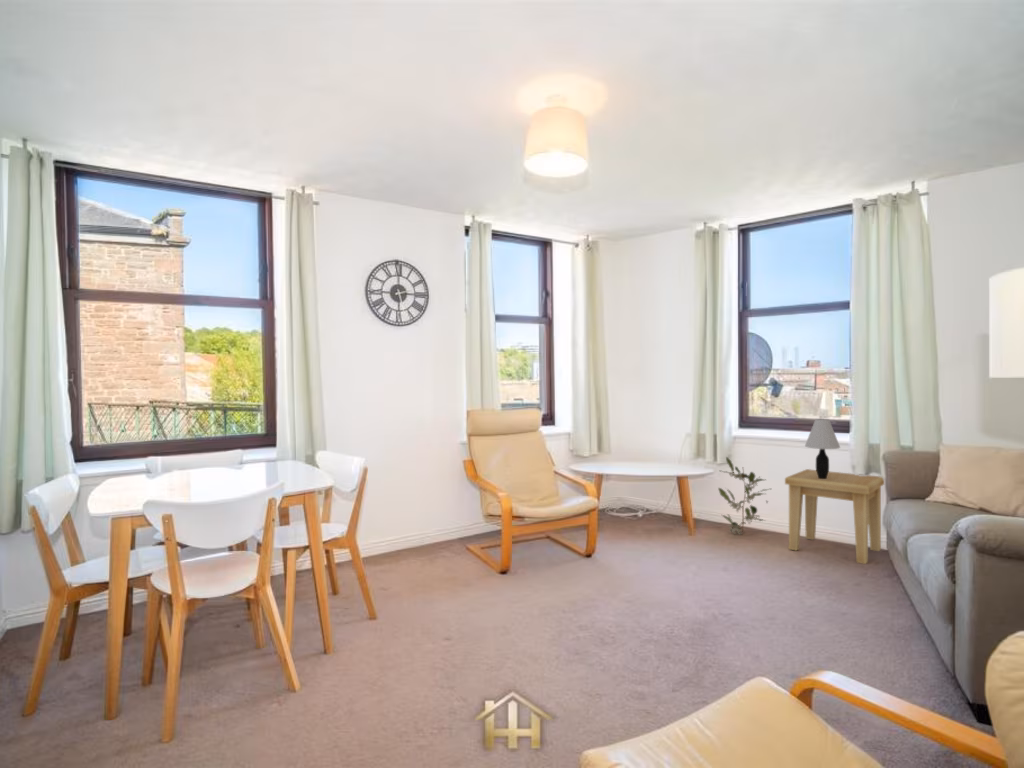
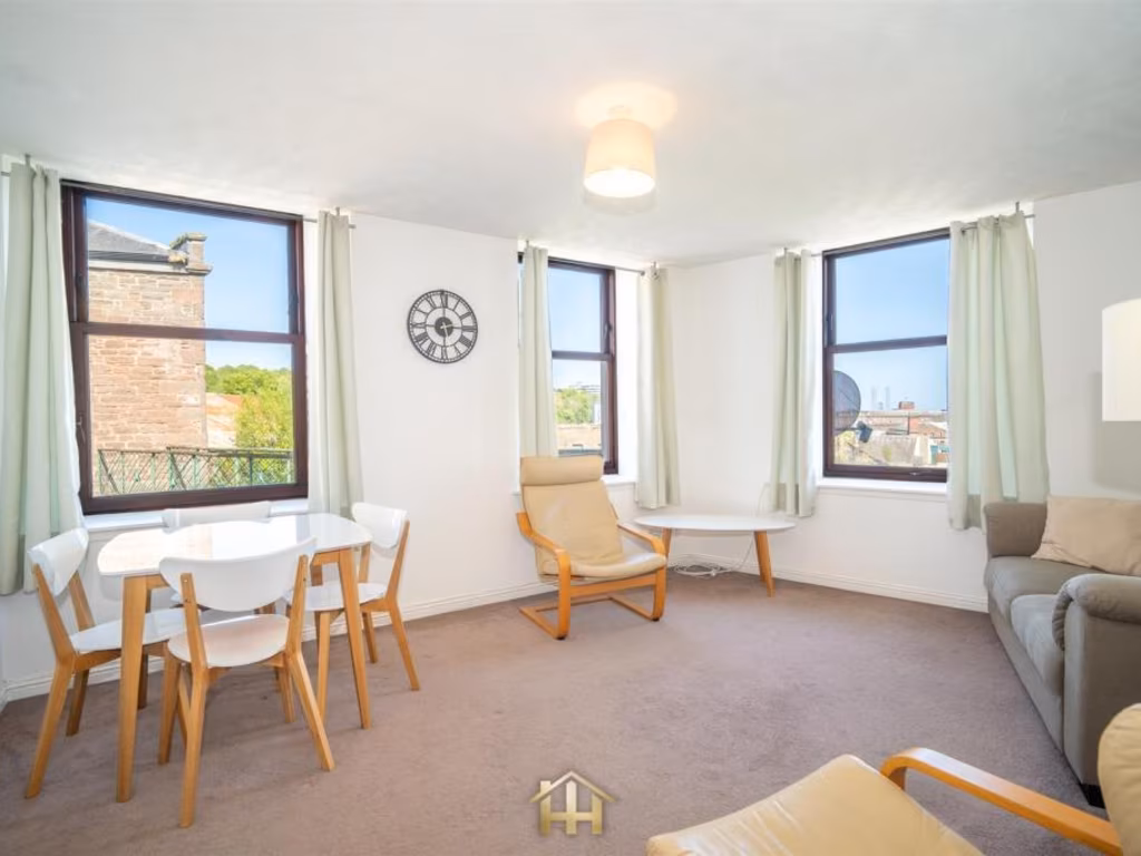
- decorative plant (744, 494)
- table lamp (822, 448)
- side table (834, 498)
